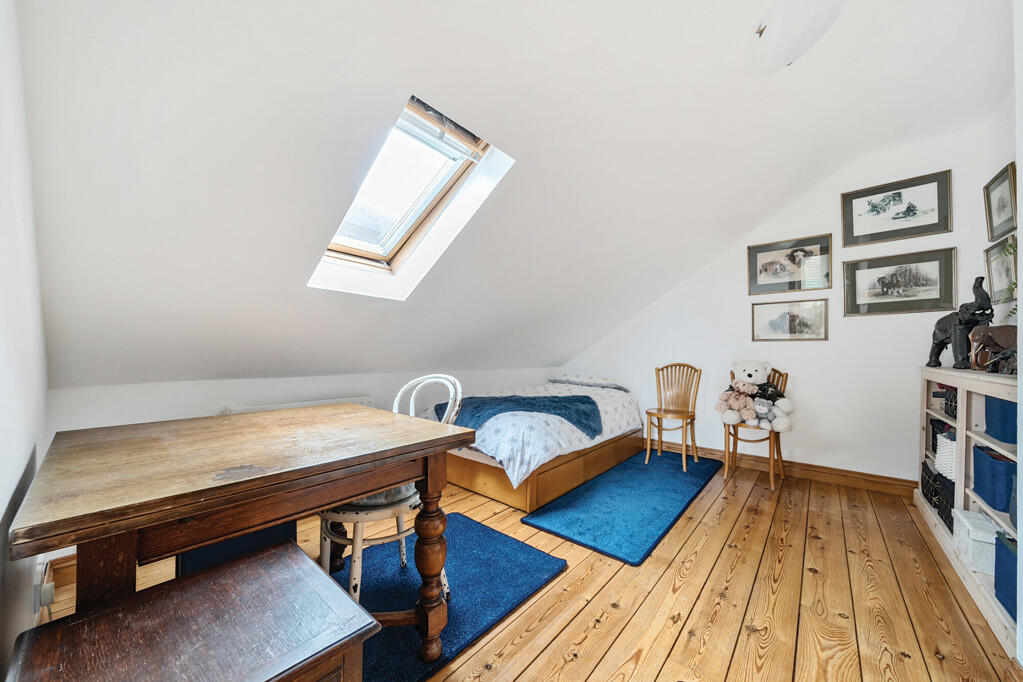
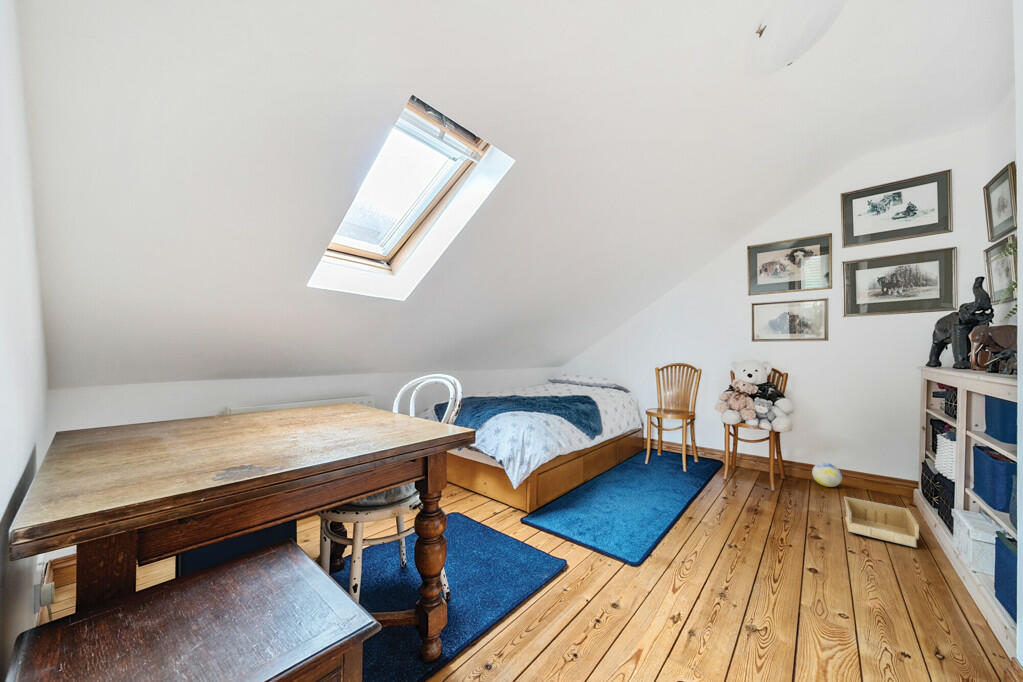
+ ball (826, 474)
+ storage bin (878, 521)
